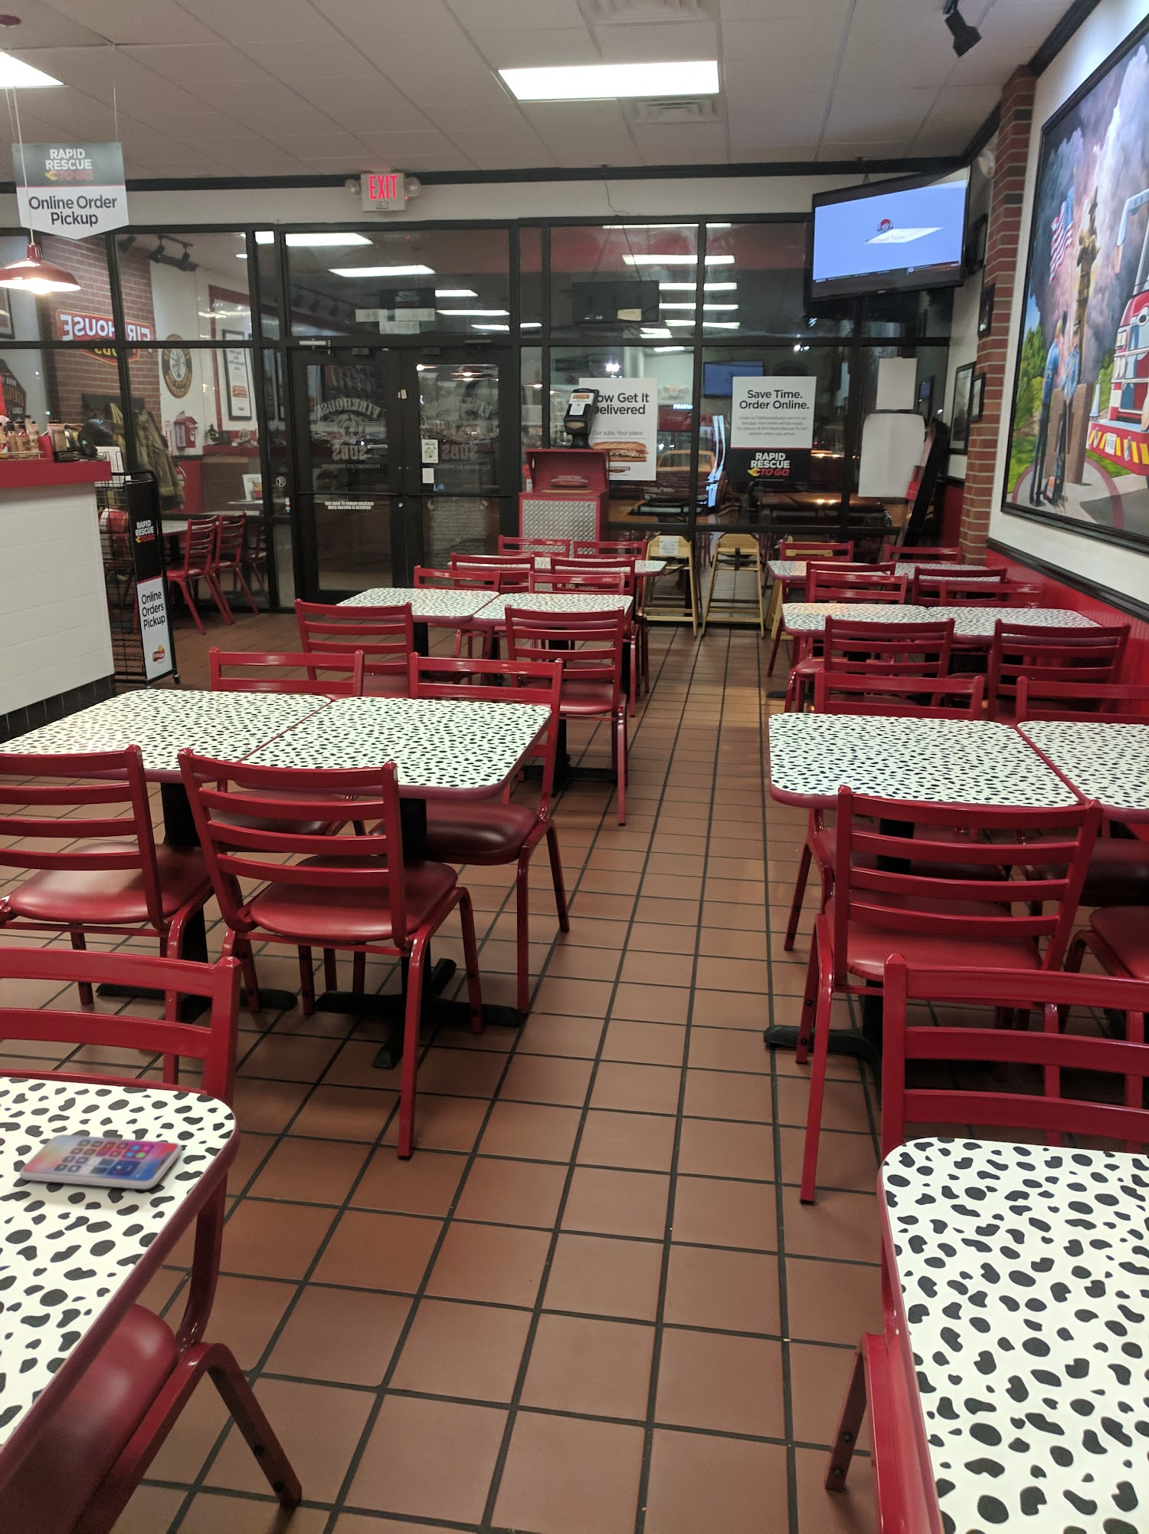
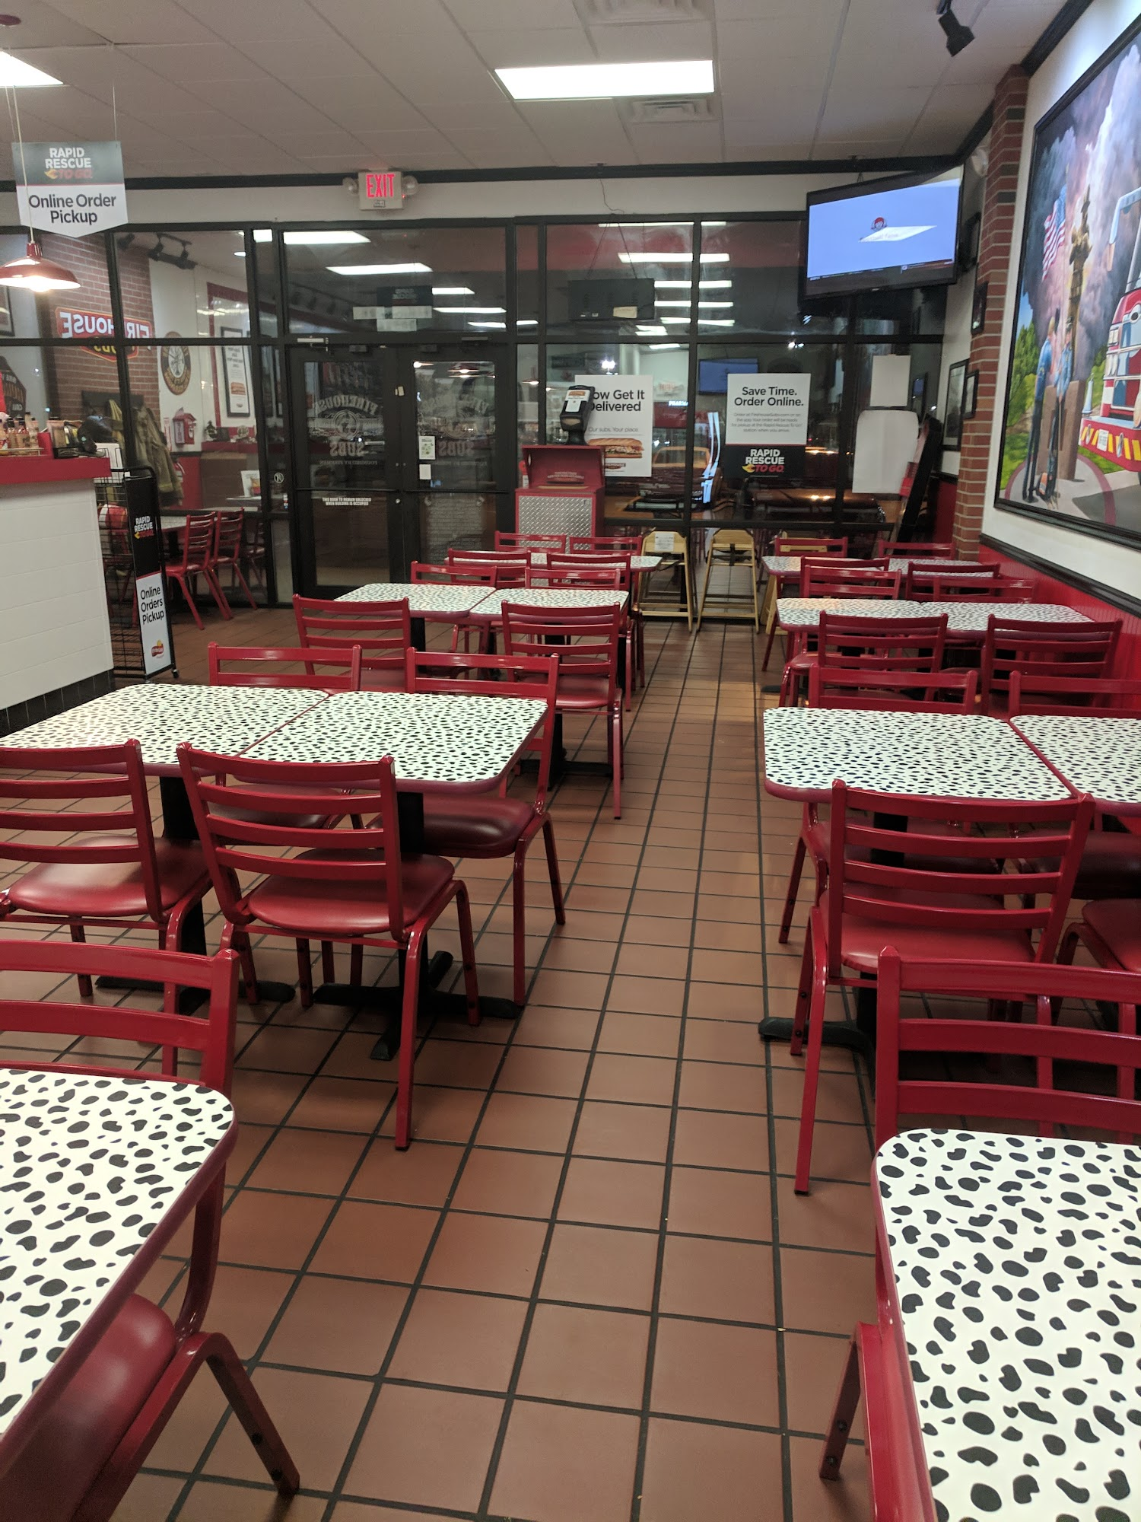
- smartphone (101, 1161)
